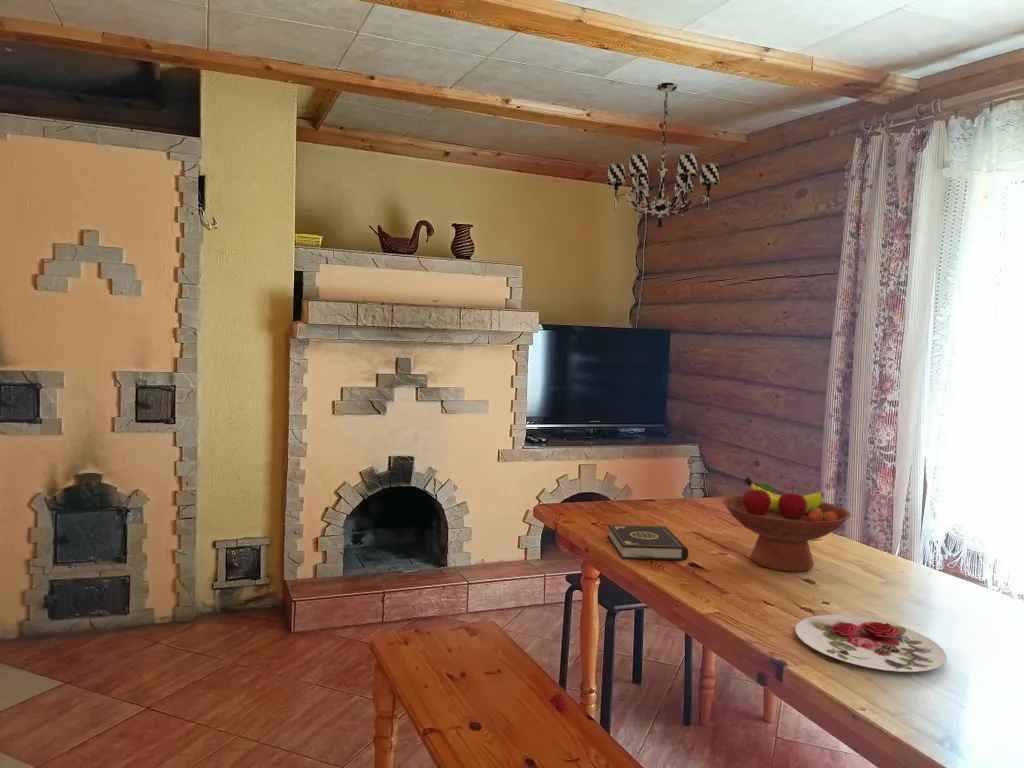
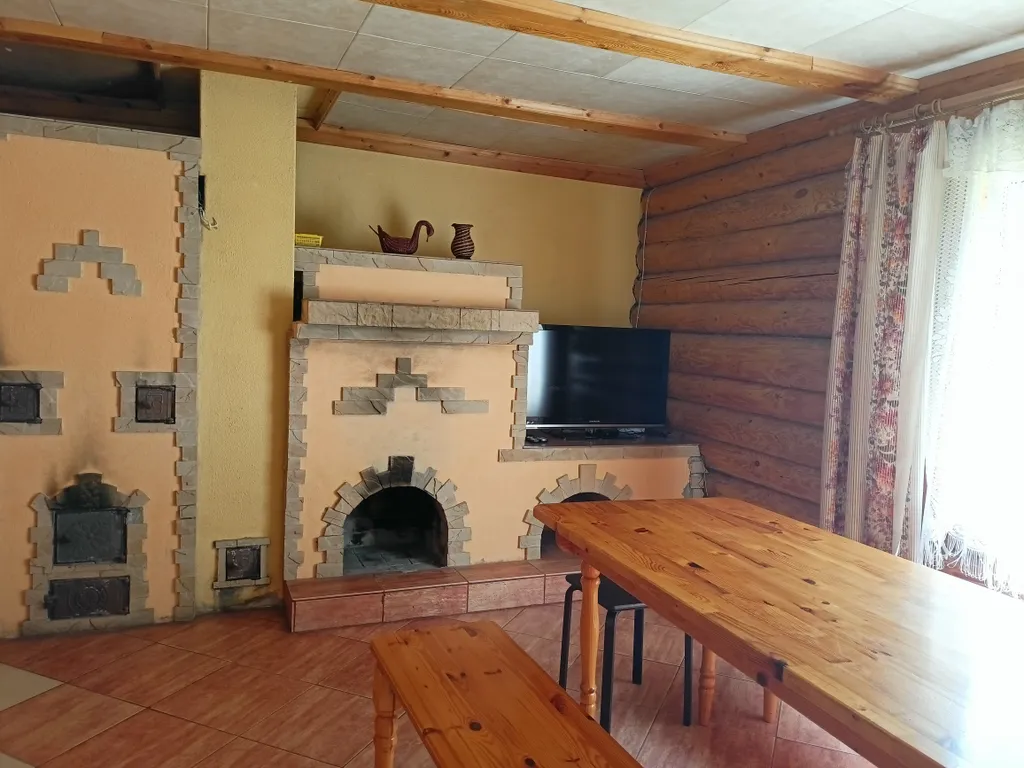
- book (645, 541)
- chandelier (663, 157)
- plate (868, 639)
- fruit bowl (784, 524)
